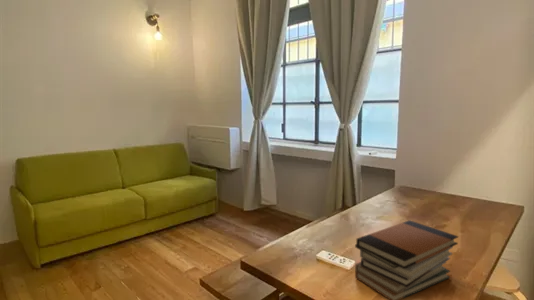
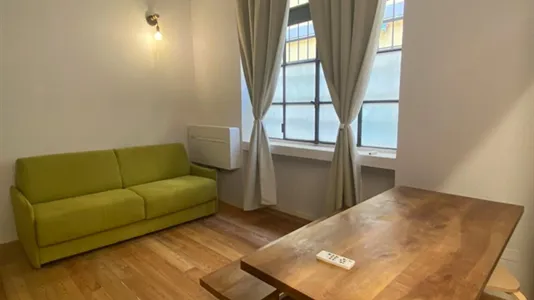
- book stack (405, 257)
